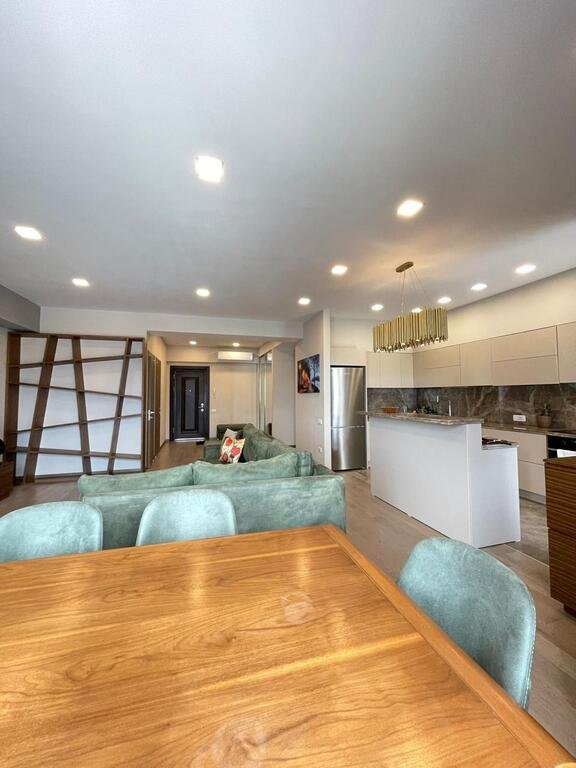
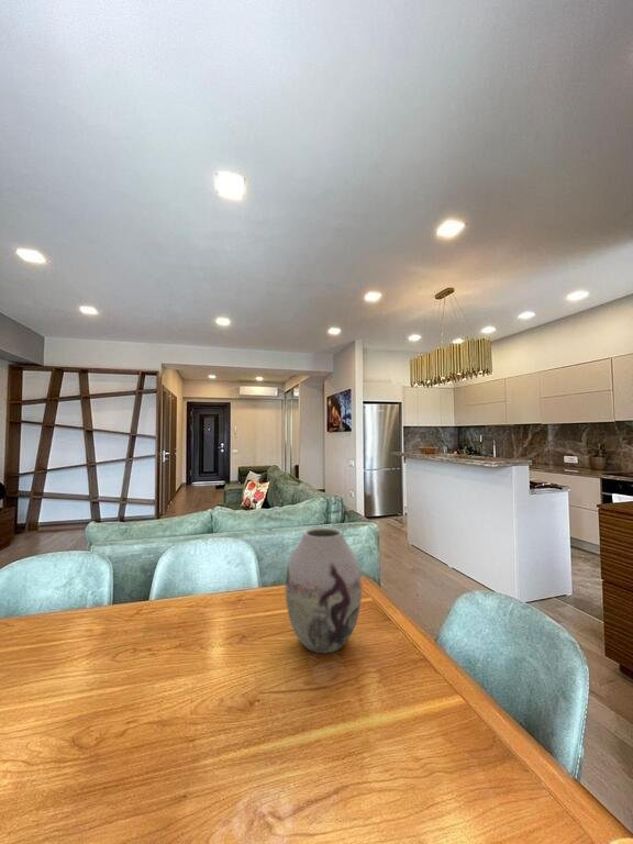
+ vase (323, 586)
